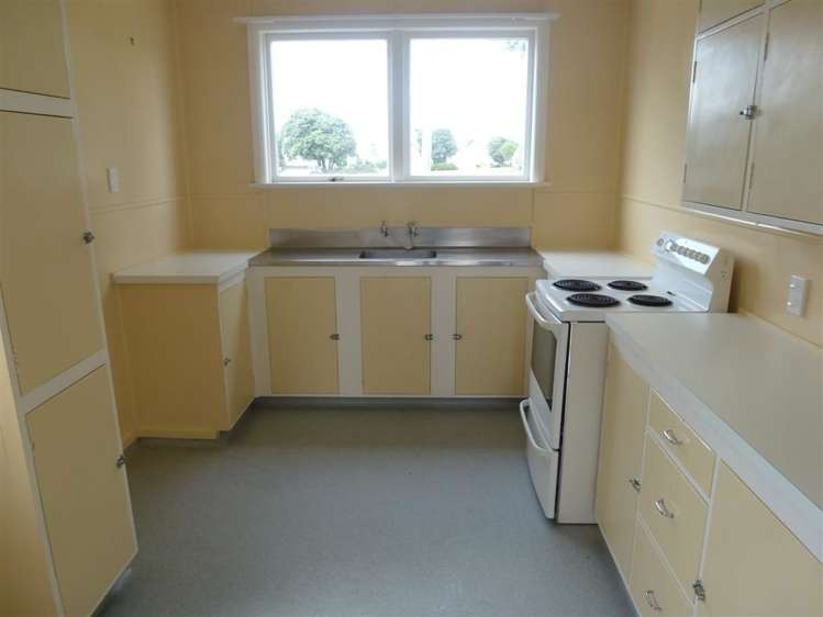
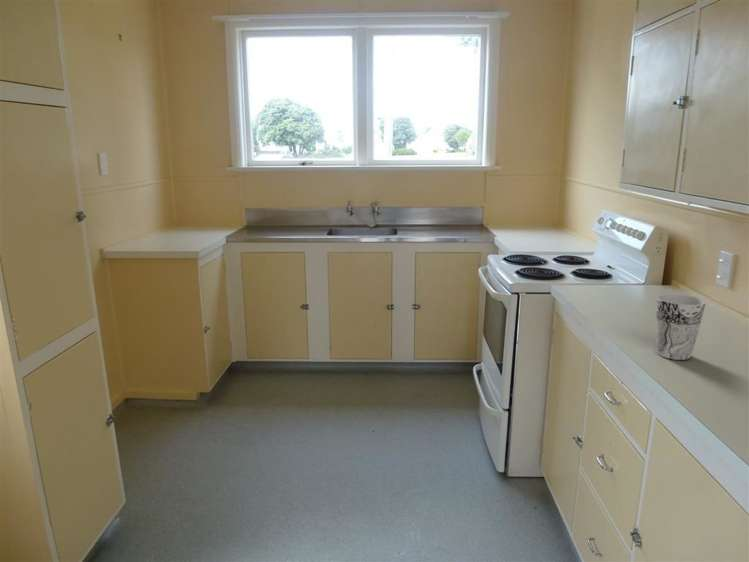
+ cup (677, 327)
